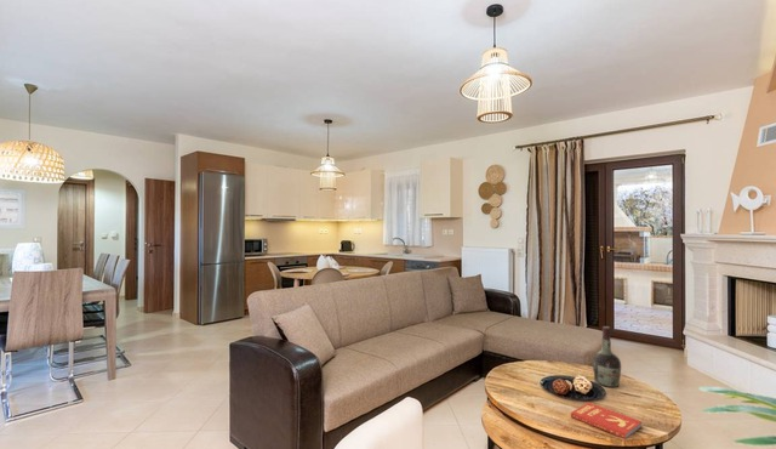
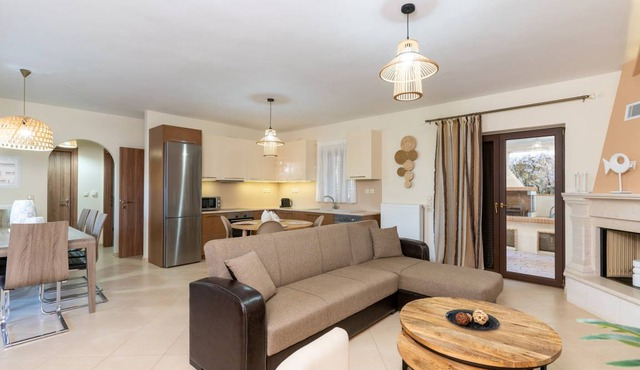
- book (605, 419)
- cognac bottle (606, 354)
